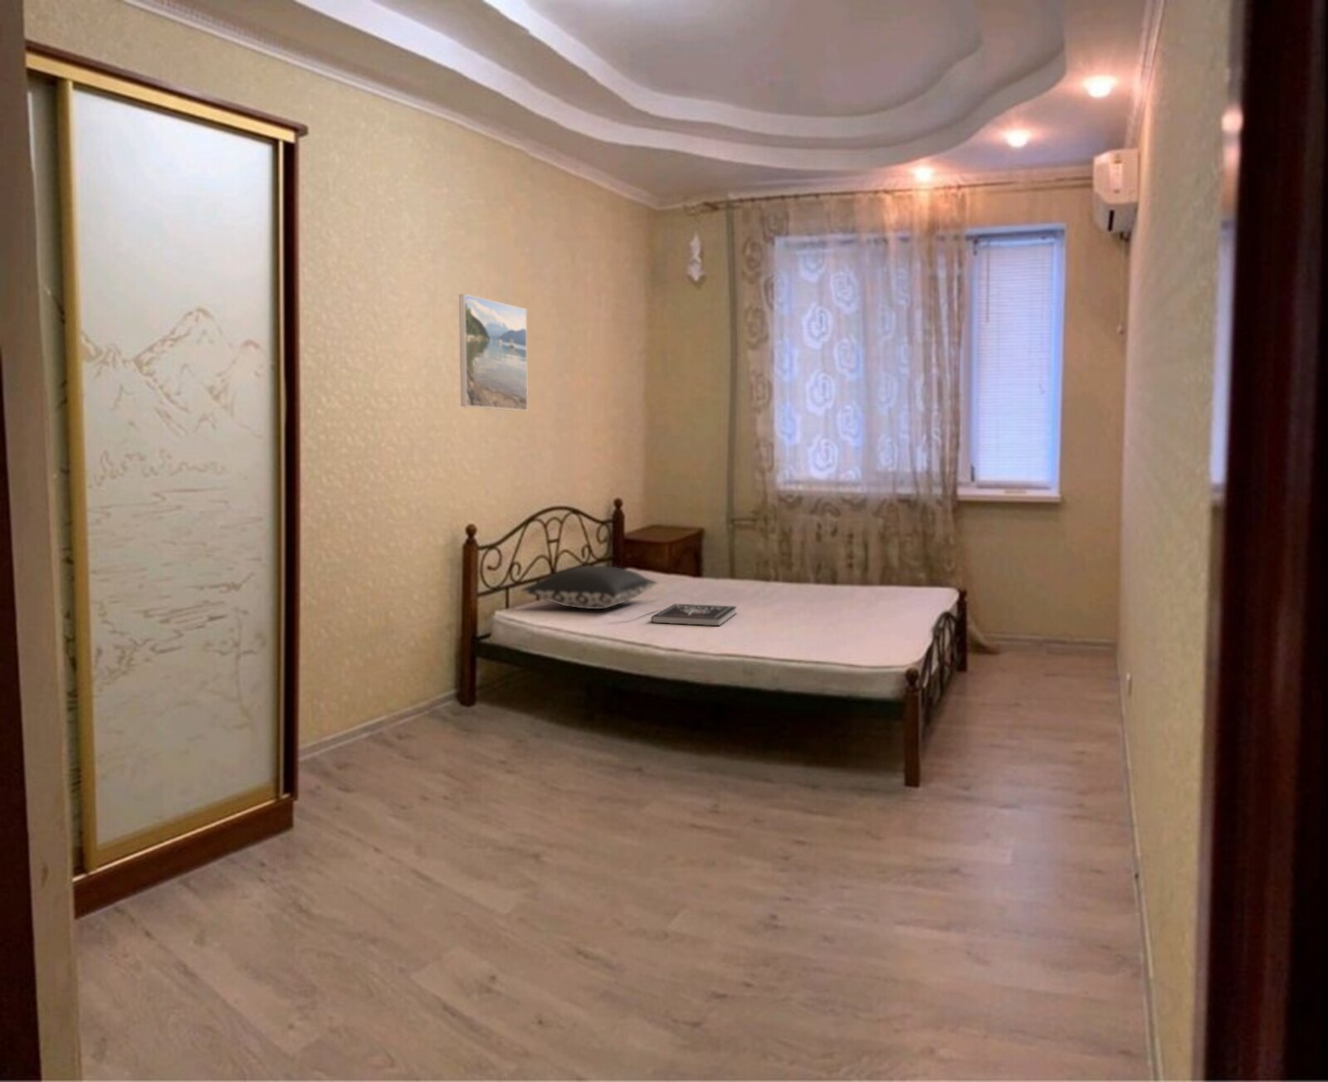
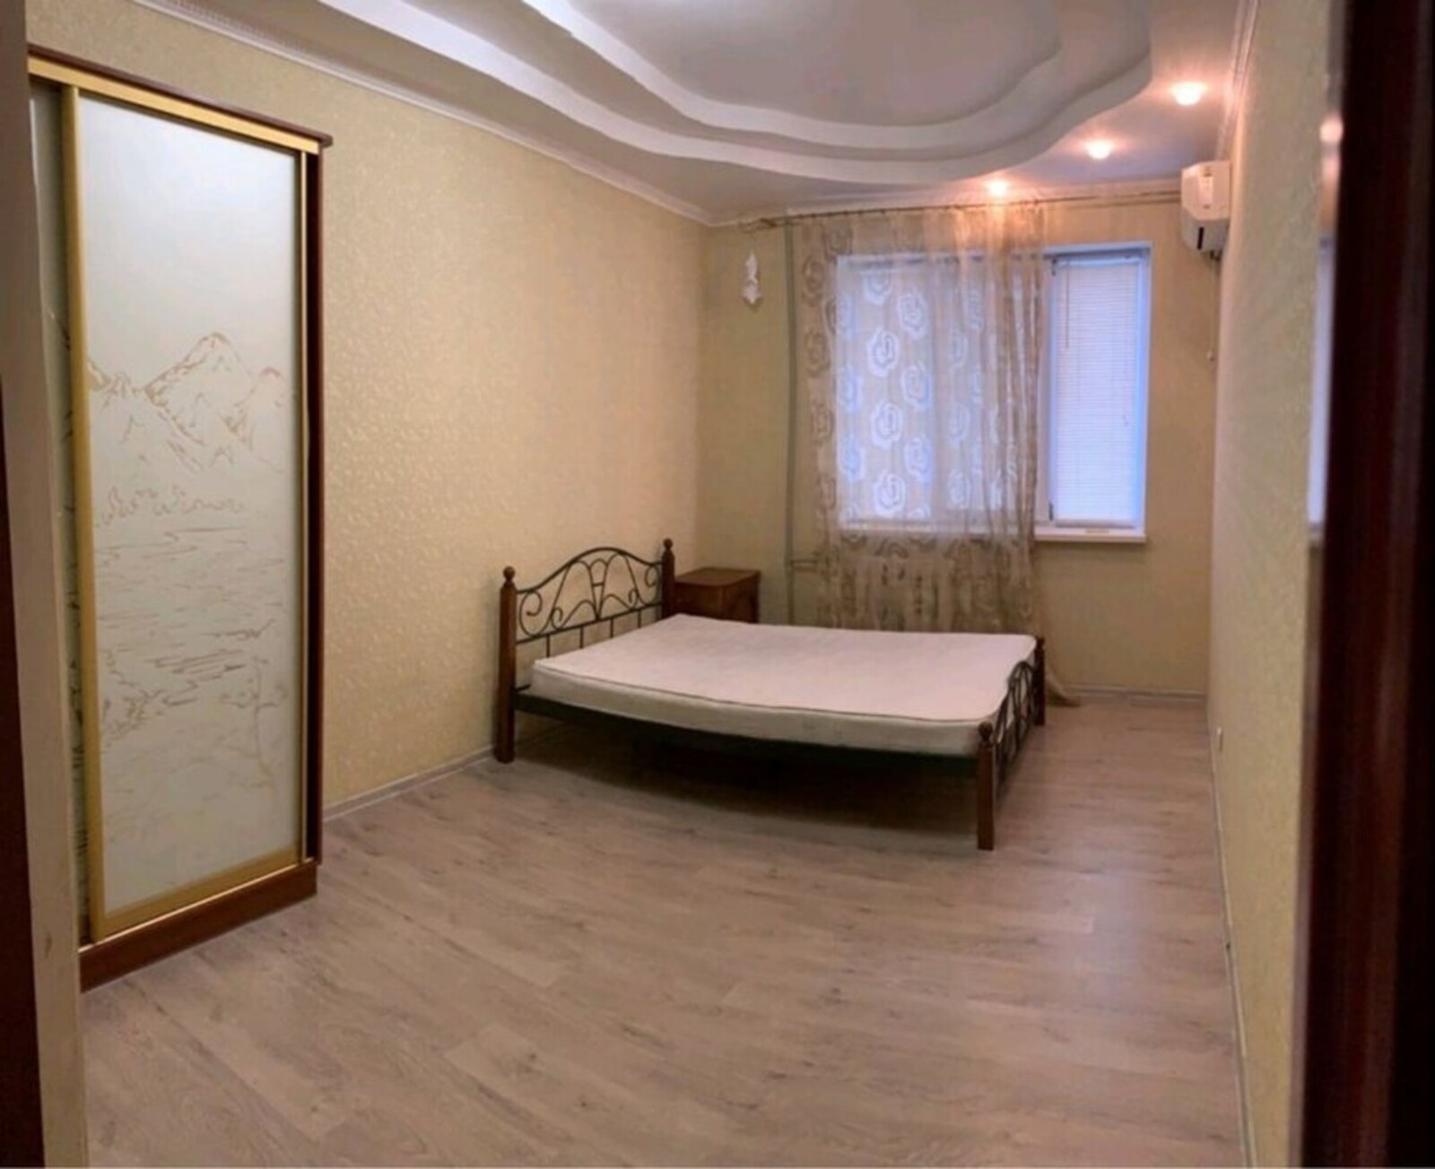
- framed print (494, 355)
- book (695, 614)
- pillow (591, 587)
